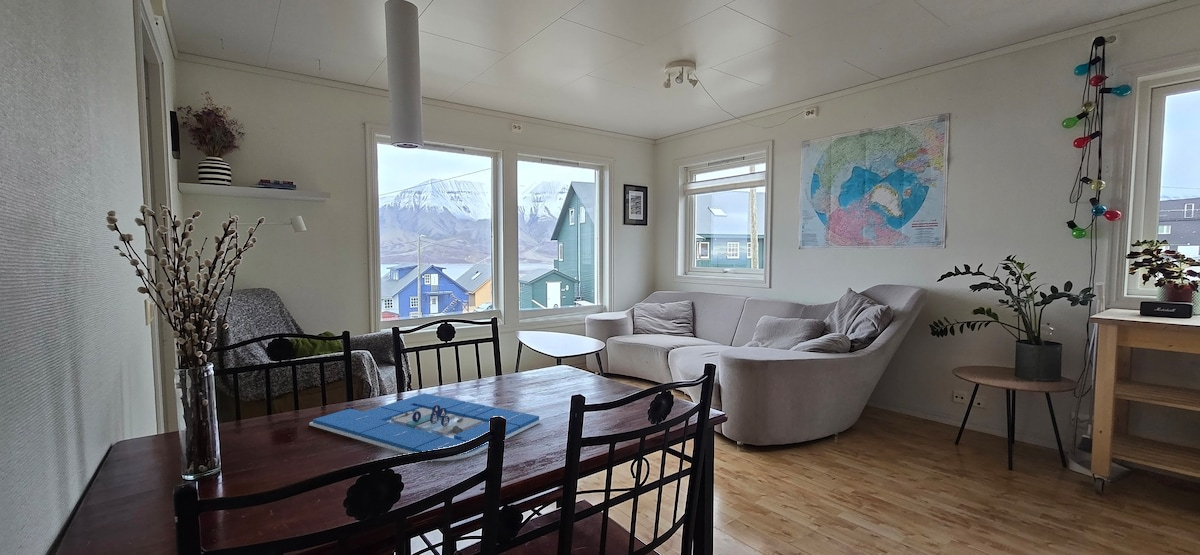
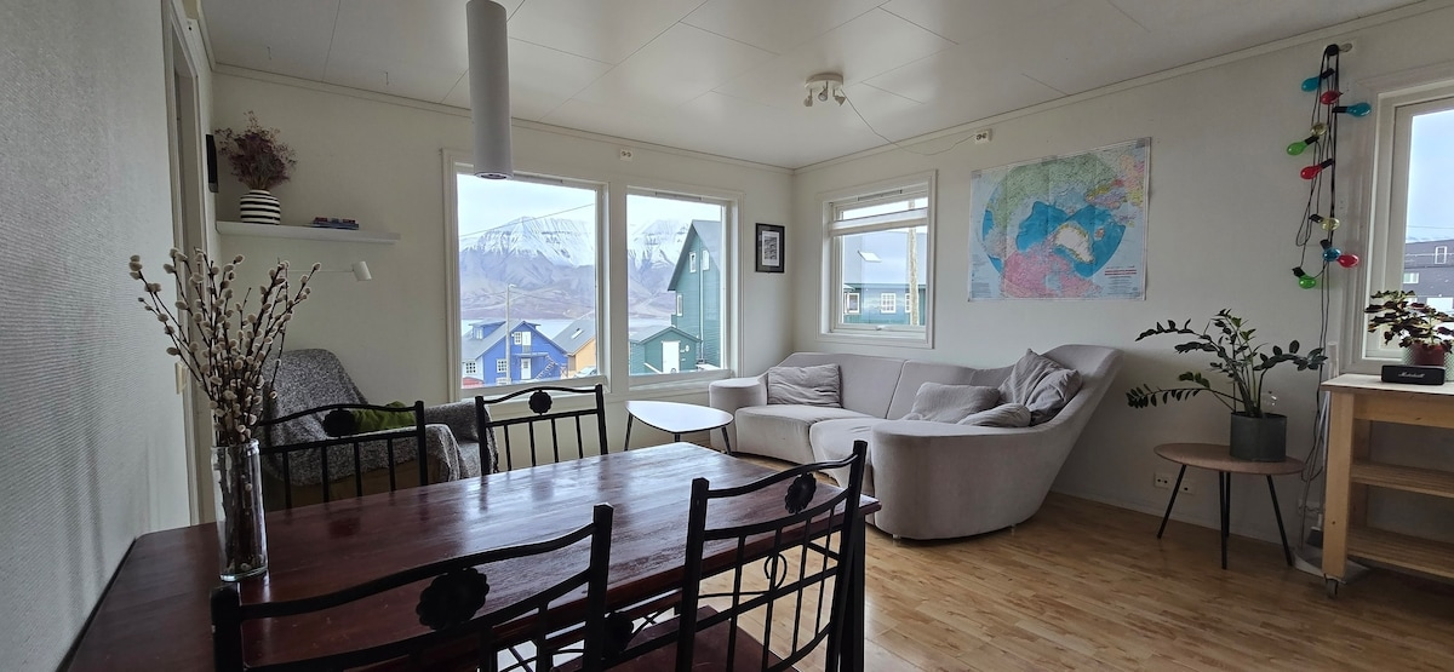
- board game (426, 415)
